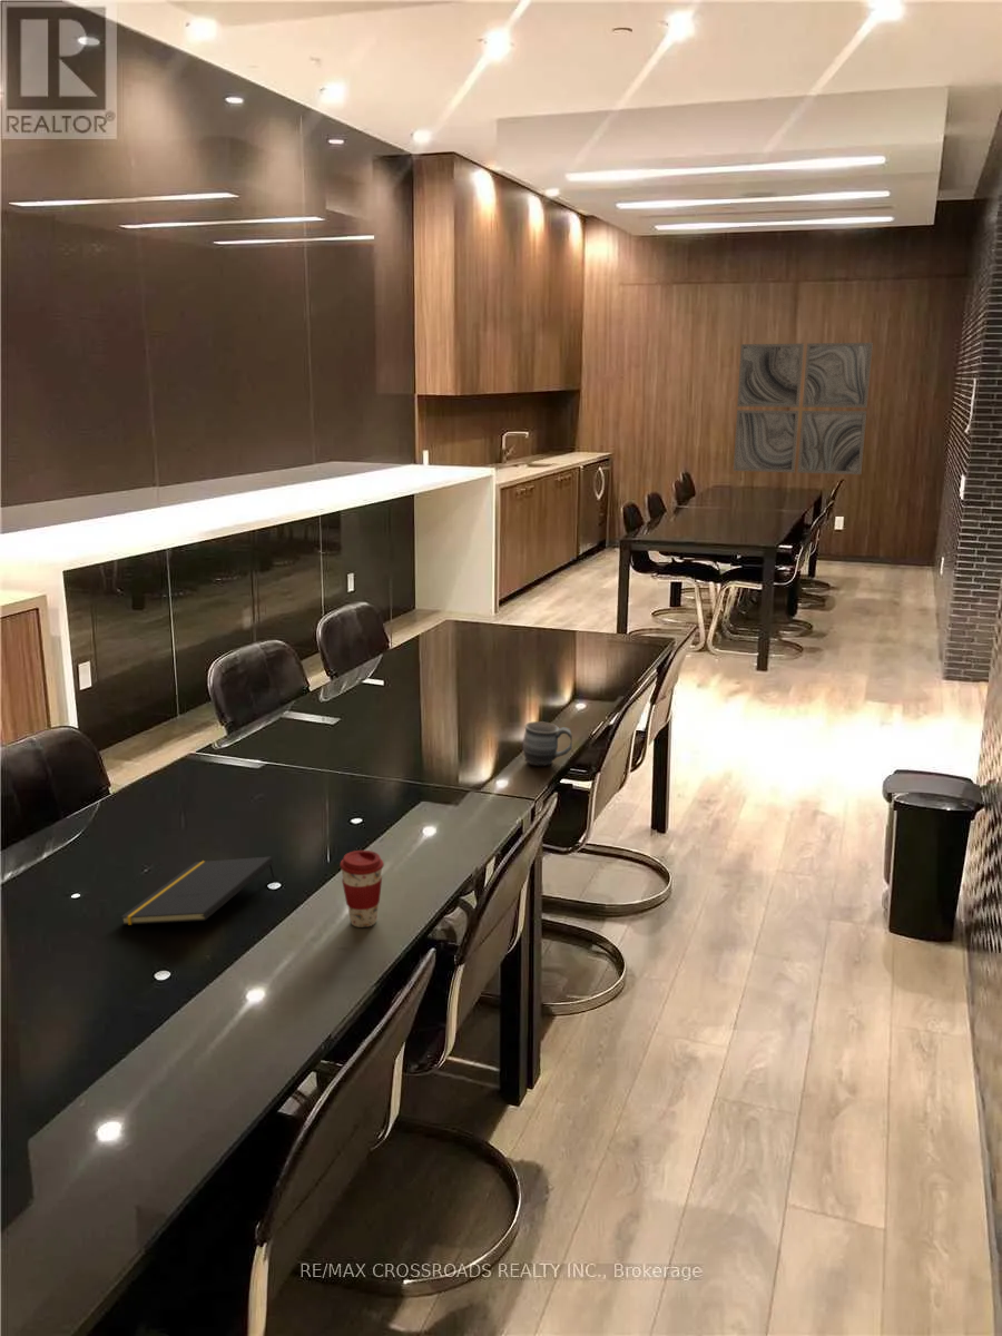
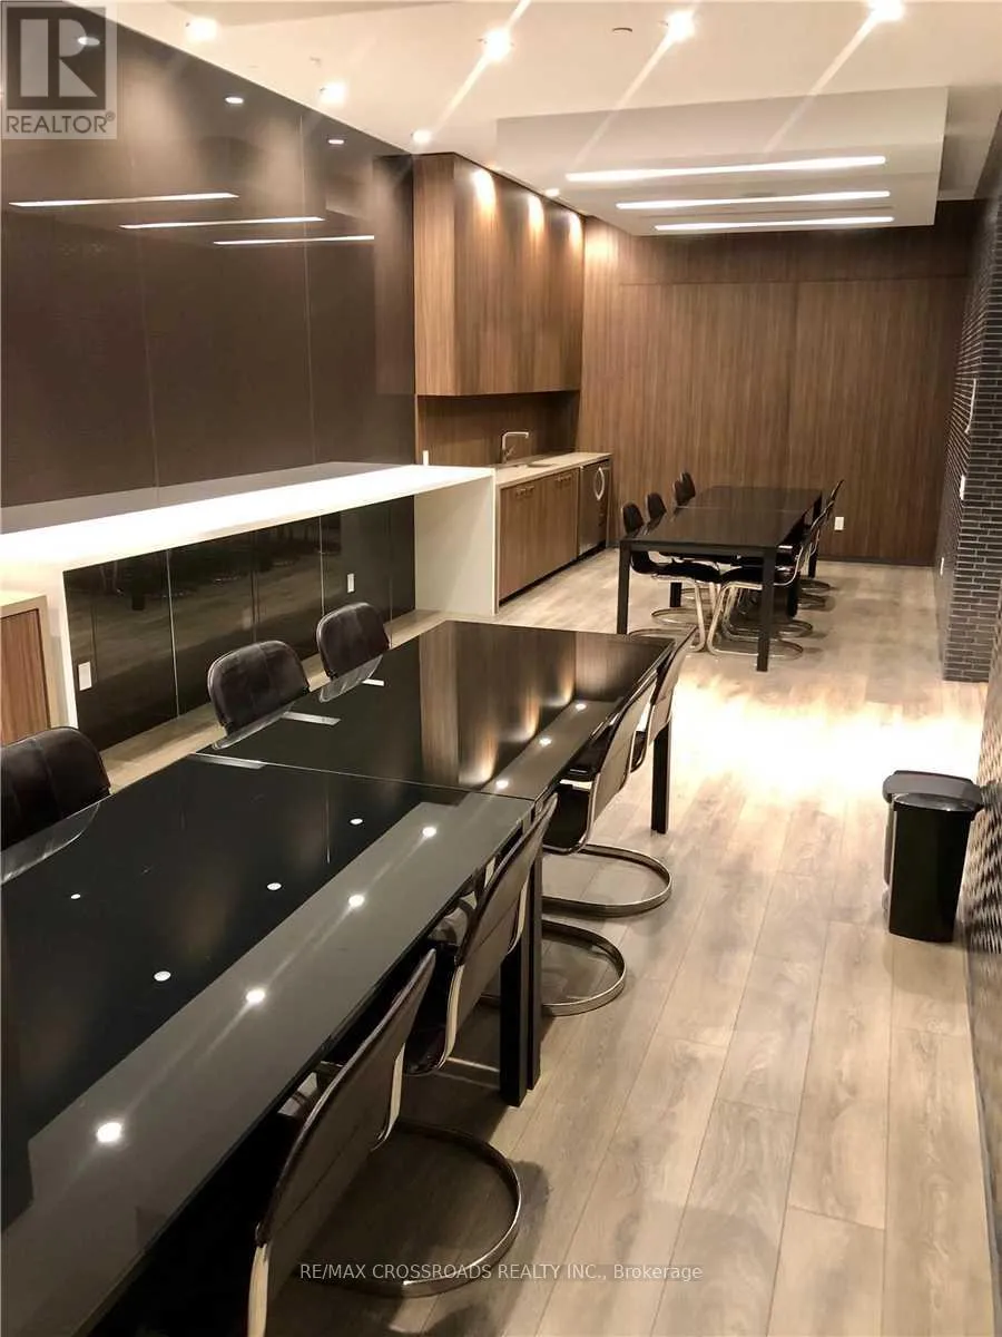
- coffee cup (362, 888)
- wall art (798, 406)
- notepad (199, 888)
- mug (547, 744)
